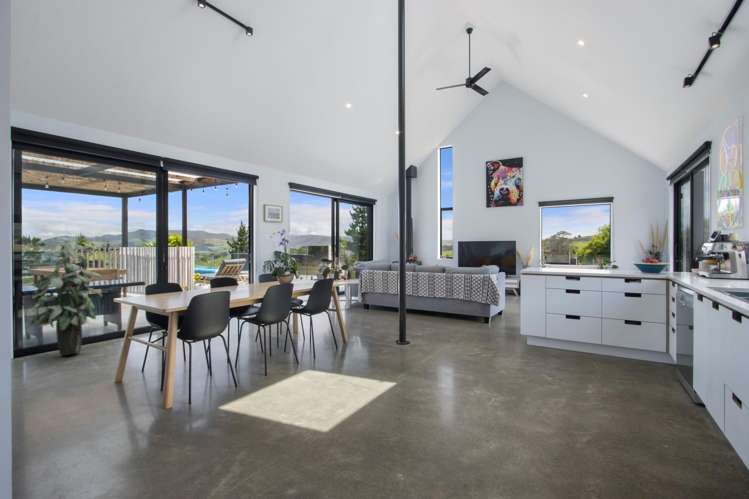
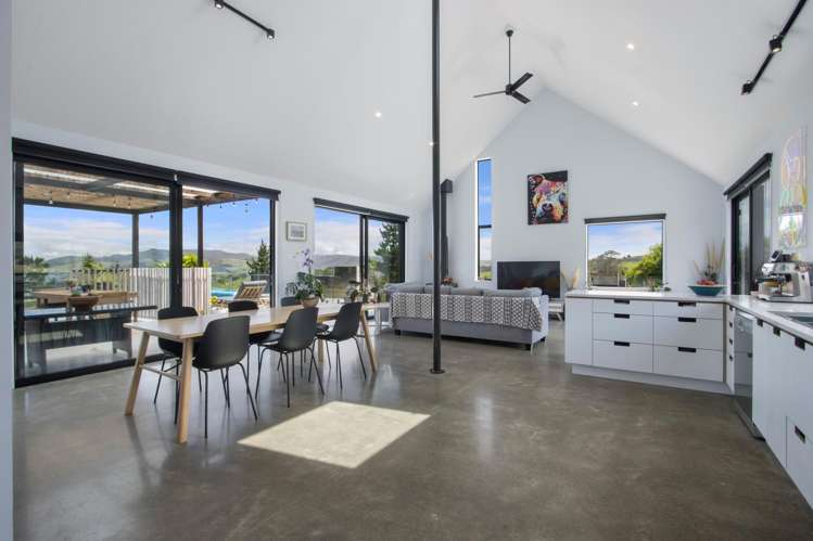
- indoor plant (65, 295)
